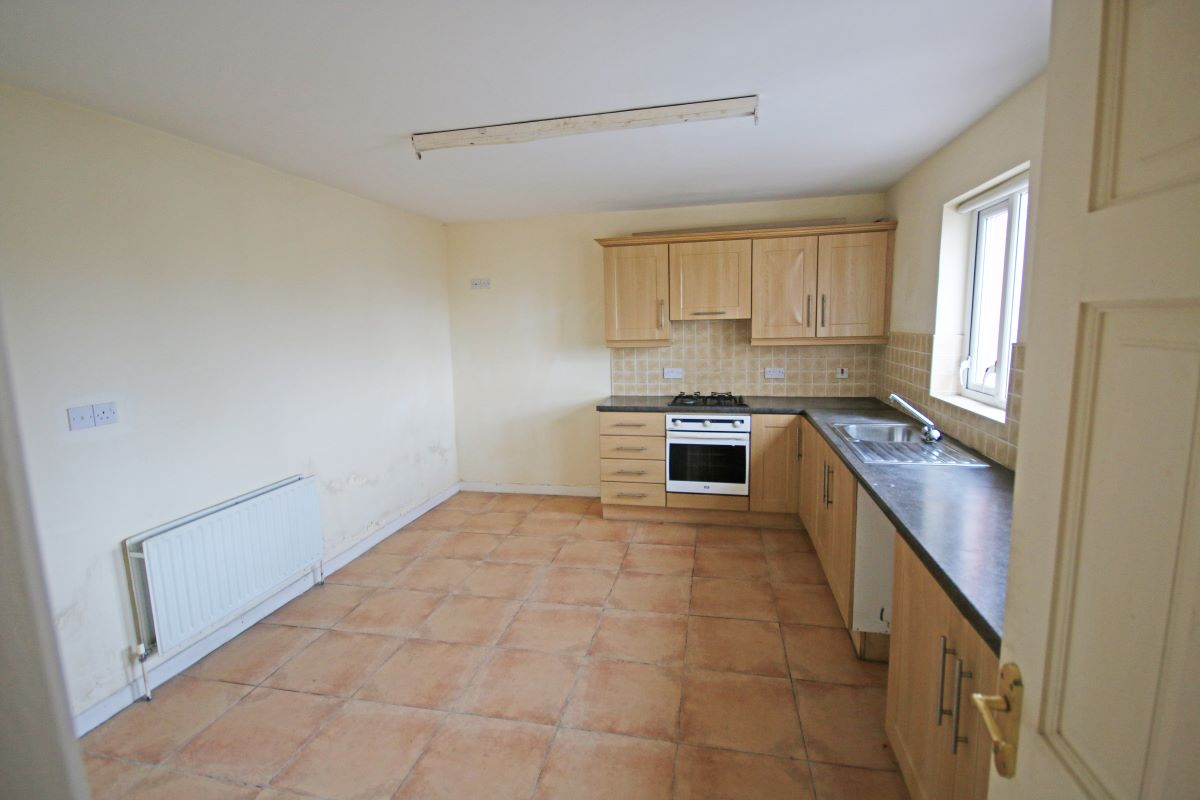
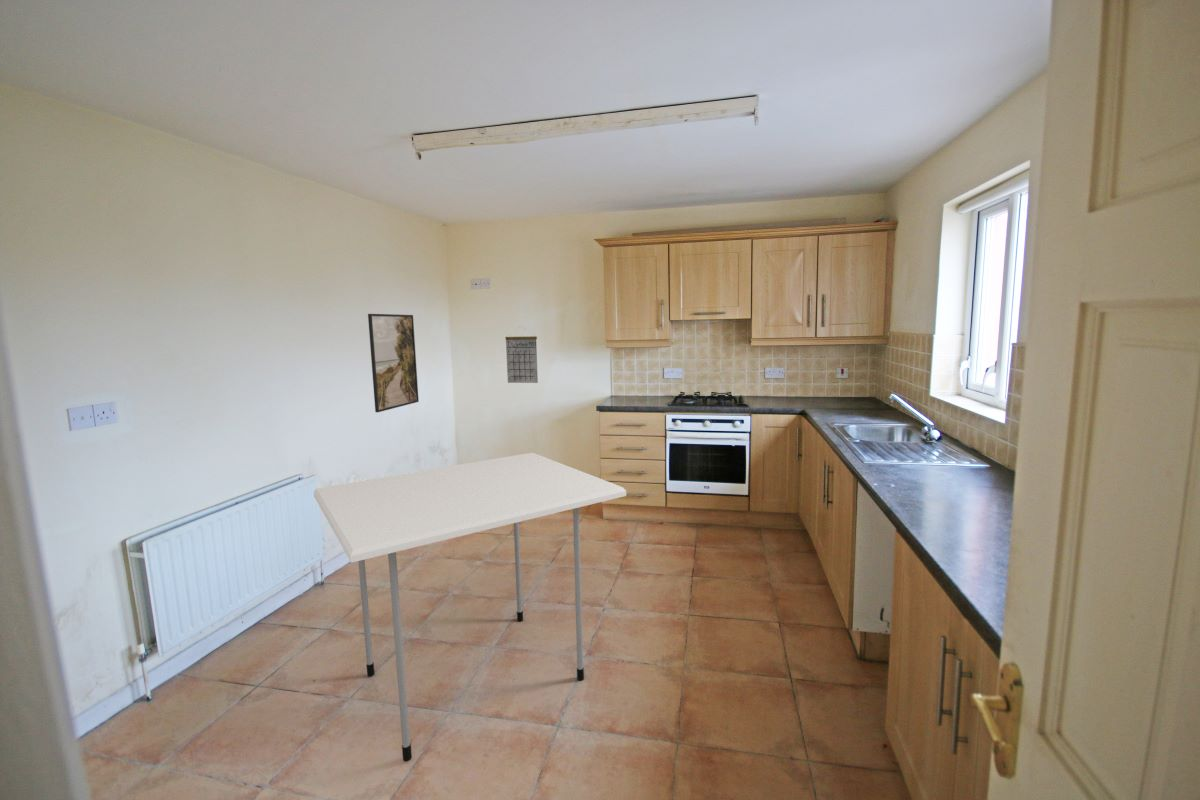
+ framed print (395, 361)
+ calendar (521, 354)
+ dining table (516, 584)
